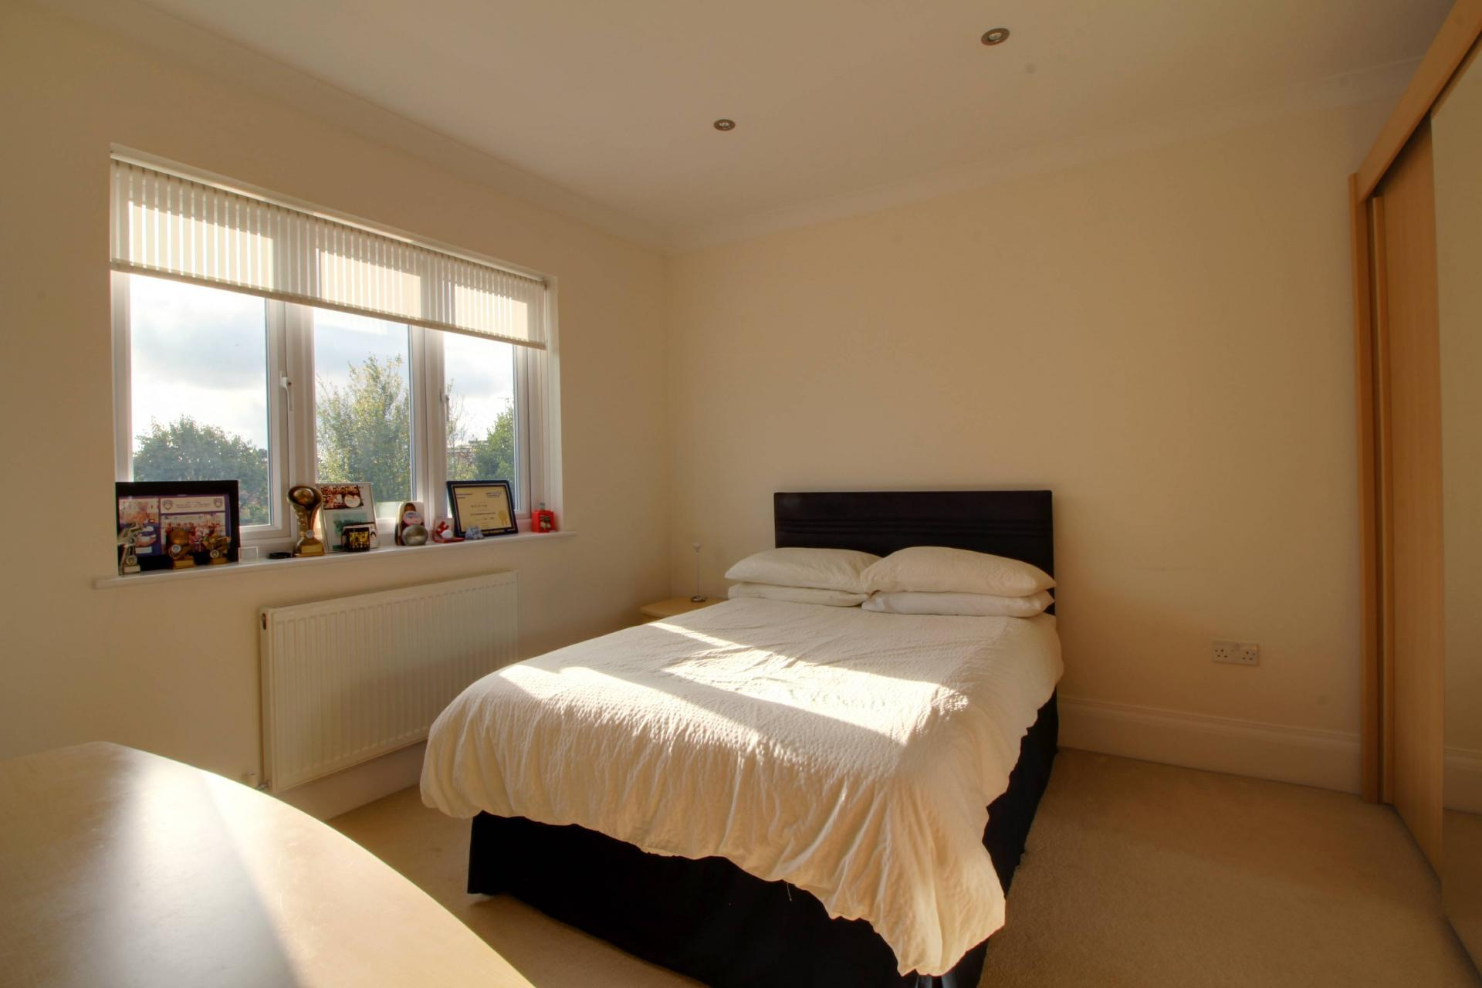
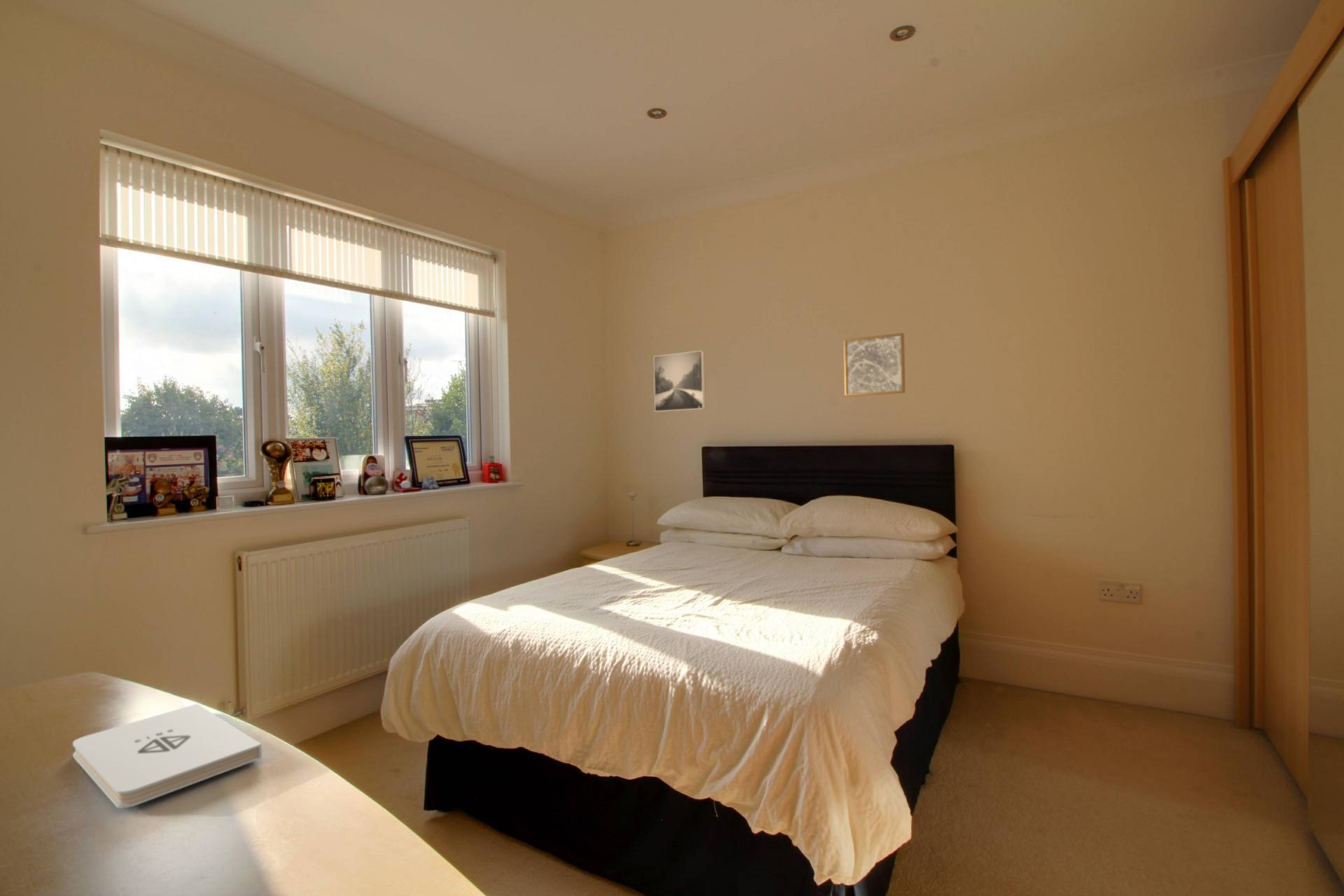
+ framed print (679, 382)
+ notepad (164, 749)
+ wall art (874, 365)
